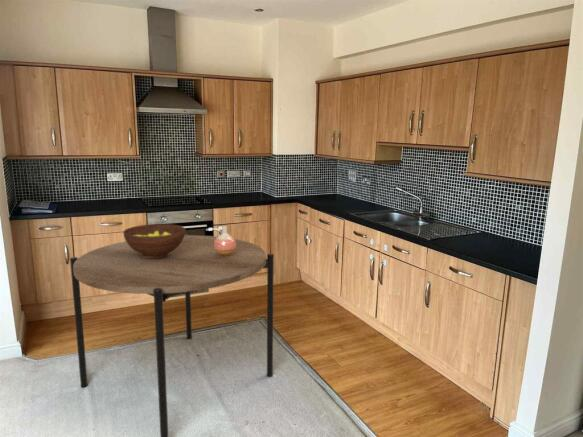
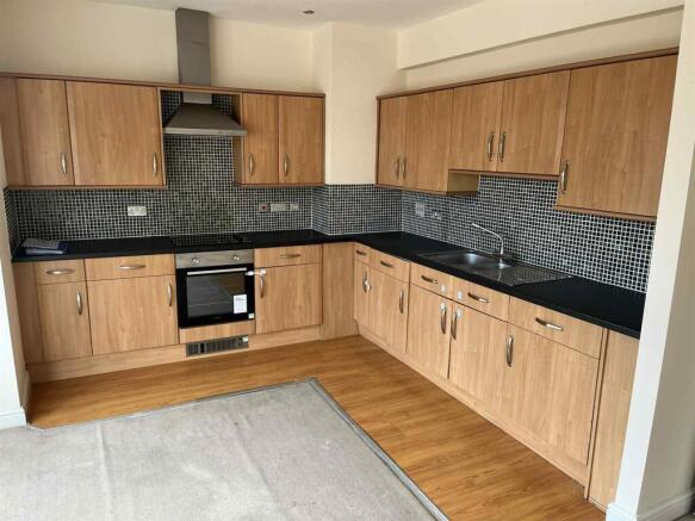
- fruit bowl (155, 242)
- dining table (186, 319)
- vase (224, 240)
